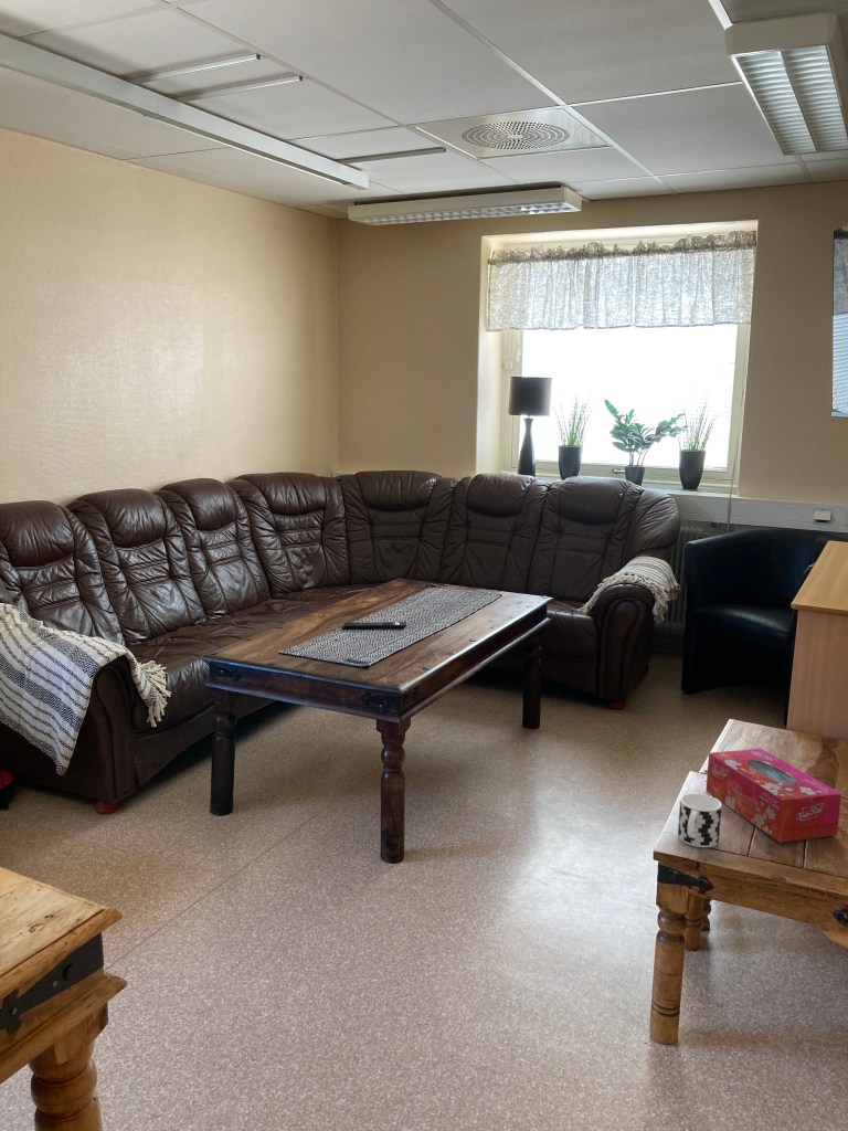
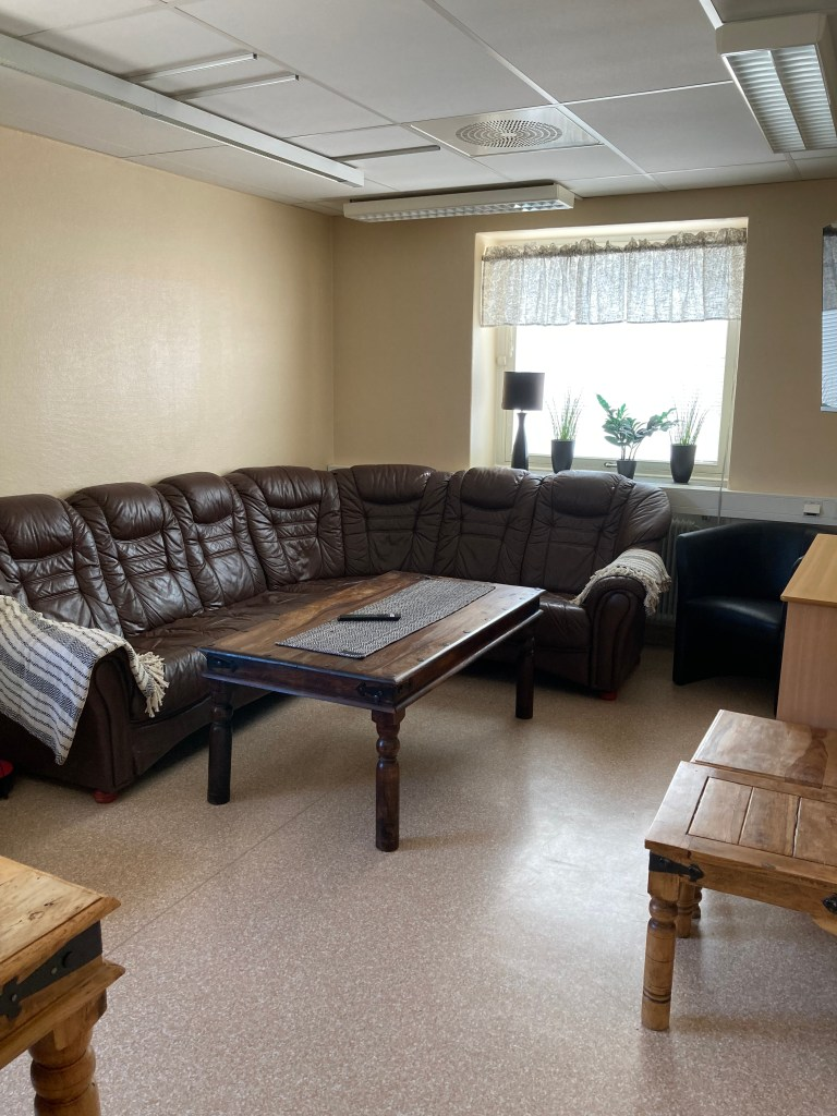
- tissue box (770, 792)
- cup (697, 822)
